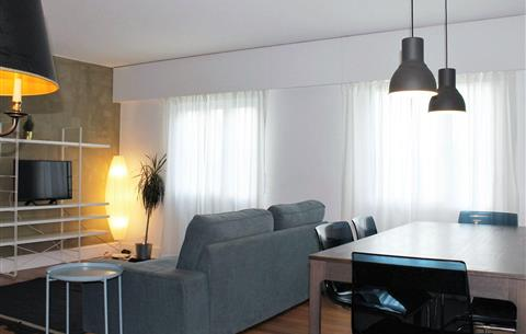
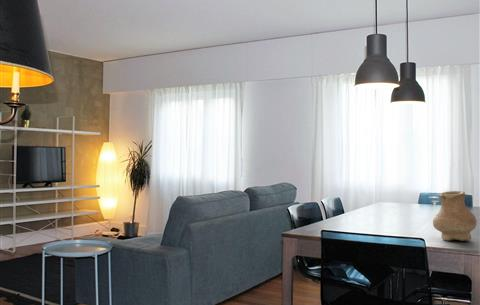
+ vase (454, 215)
